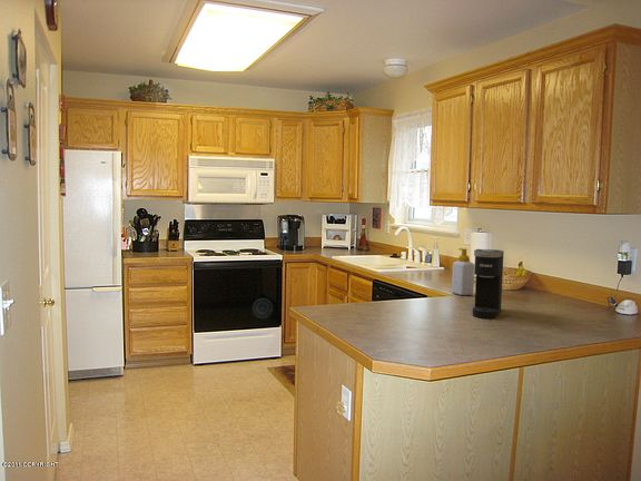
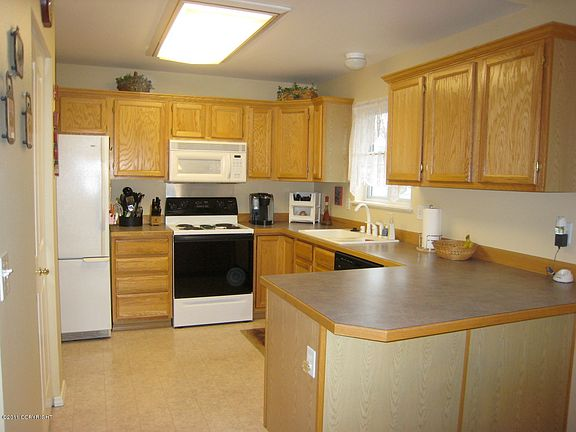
- coffee maker (487, 281)
- soap bottle (463, 271)
